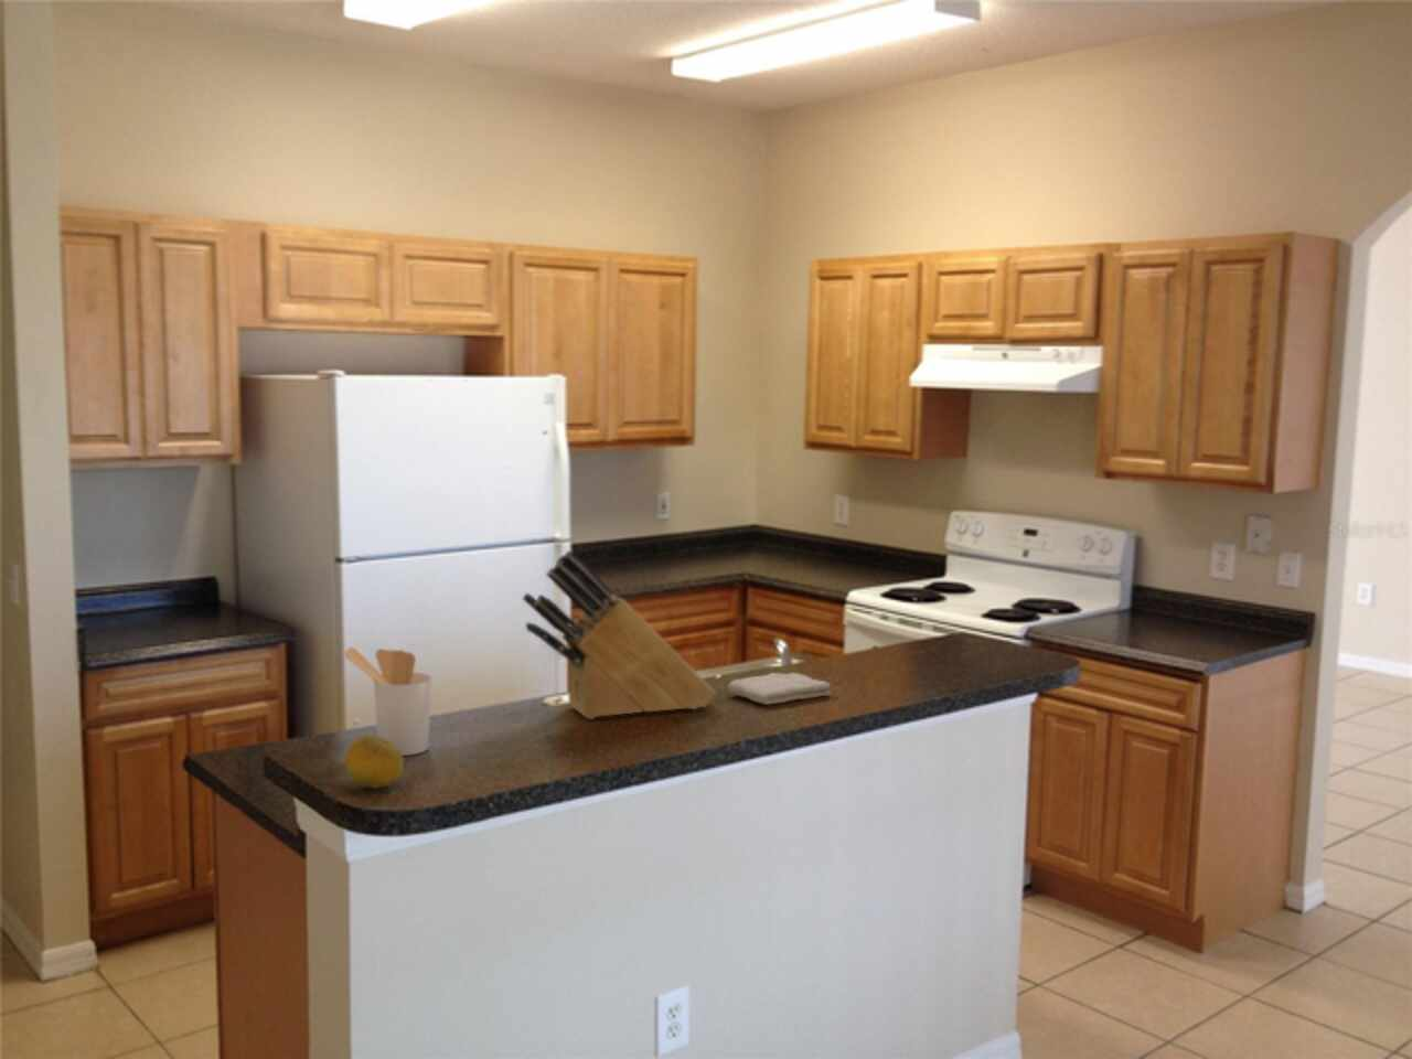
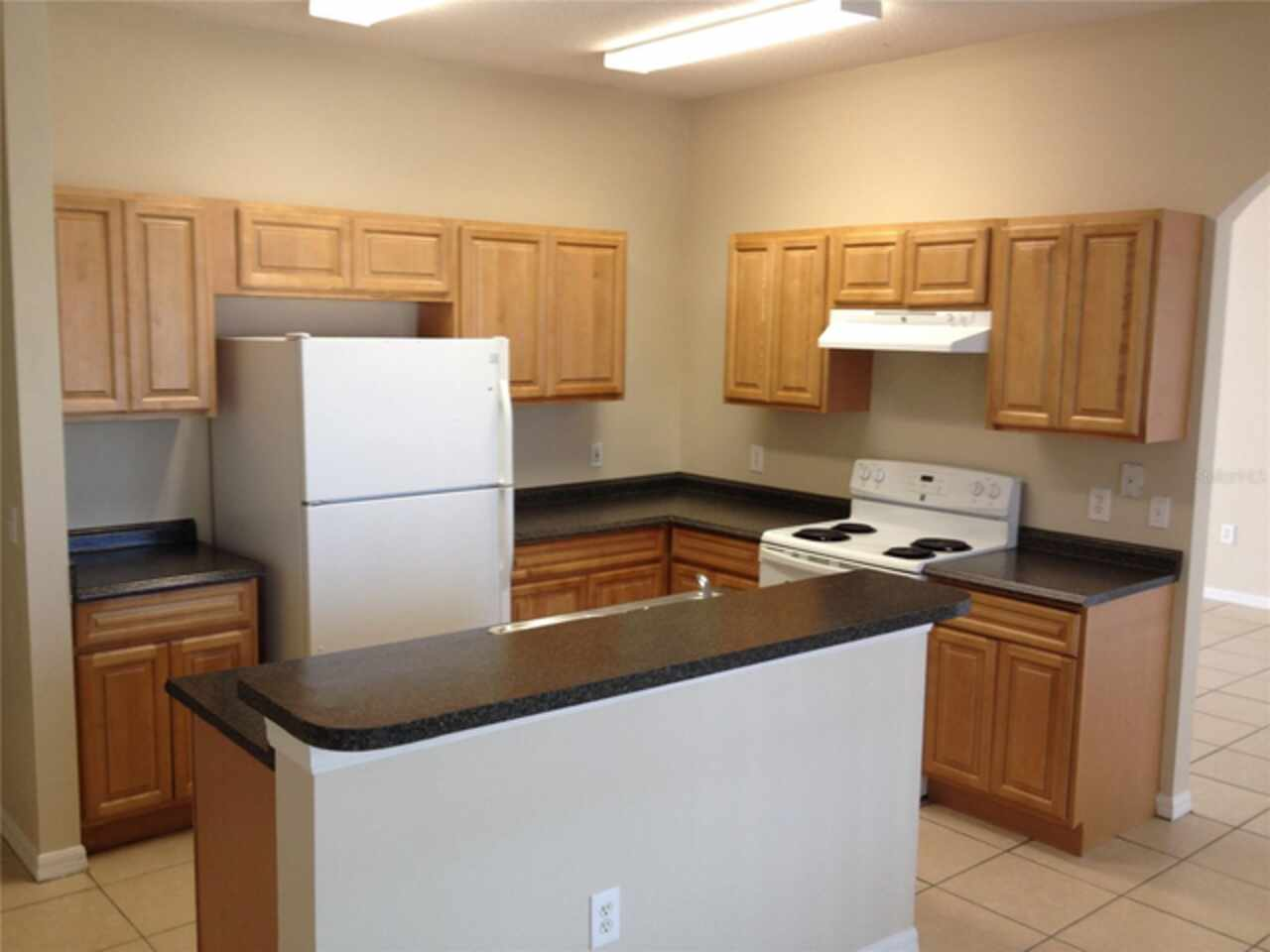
- knife block (619, 629)
- fruit (374, 761)
- utensil holder (387, 697)
- washcloth (779, 687)
